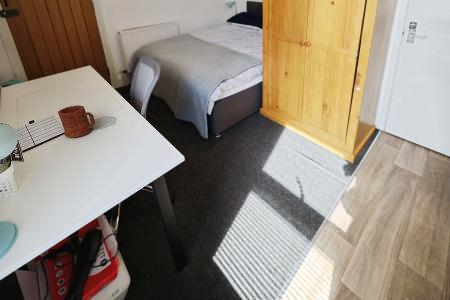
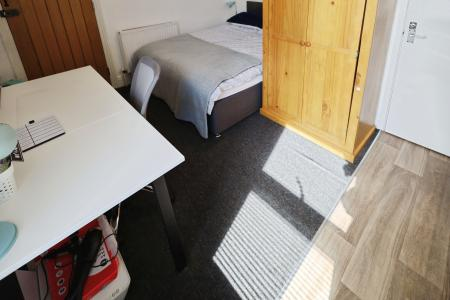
- mug (77, 120)
